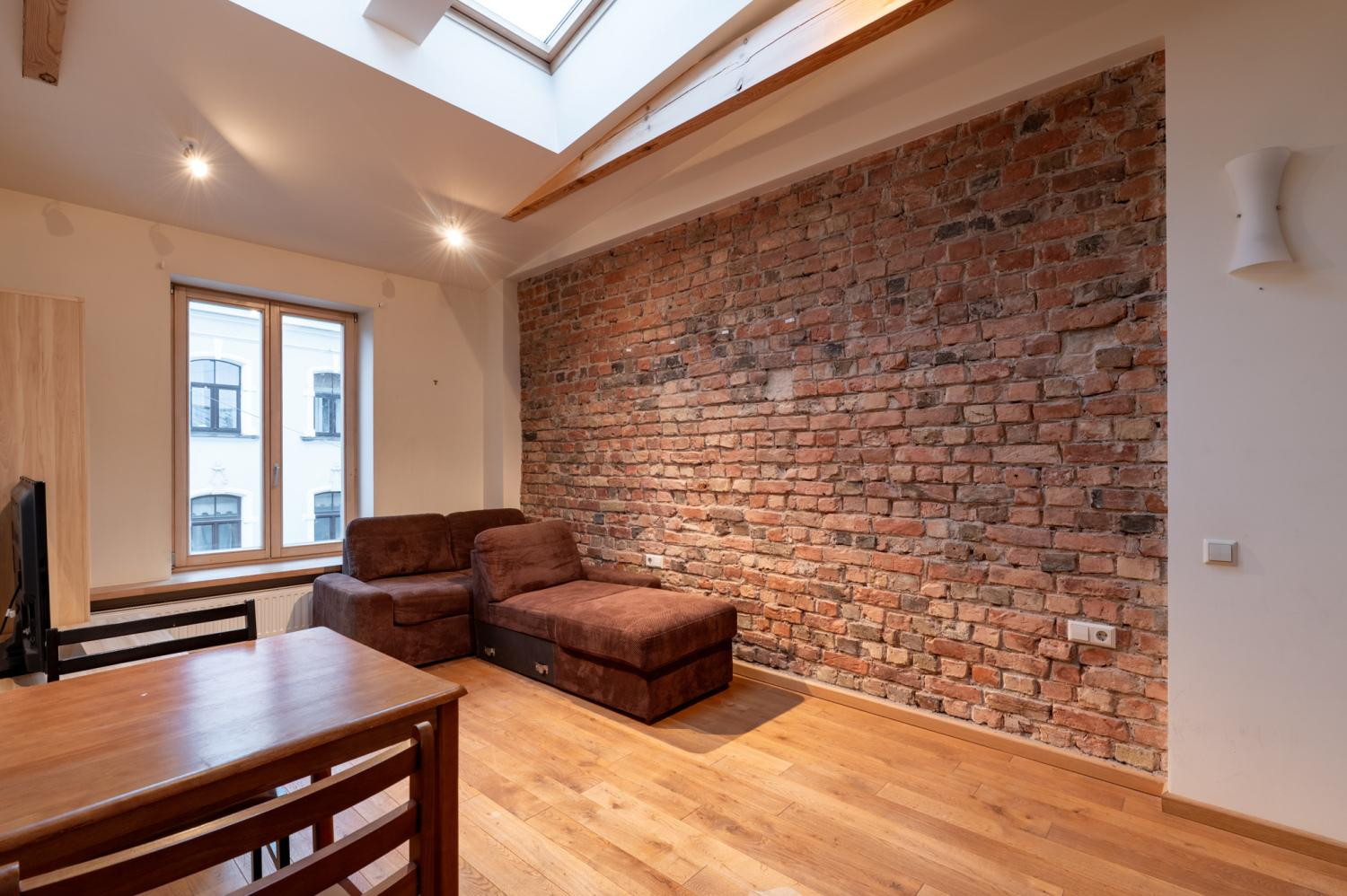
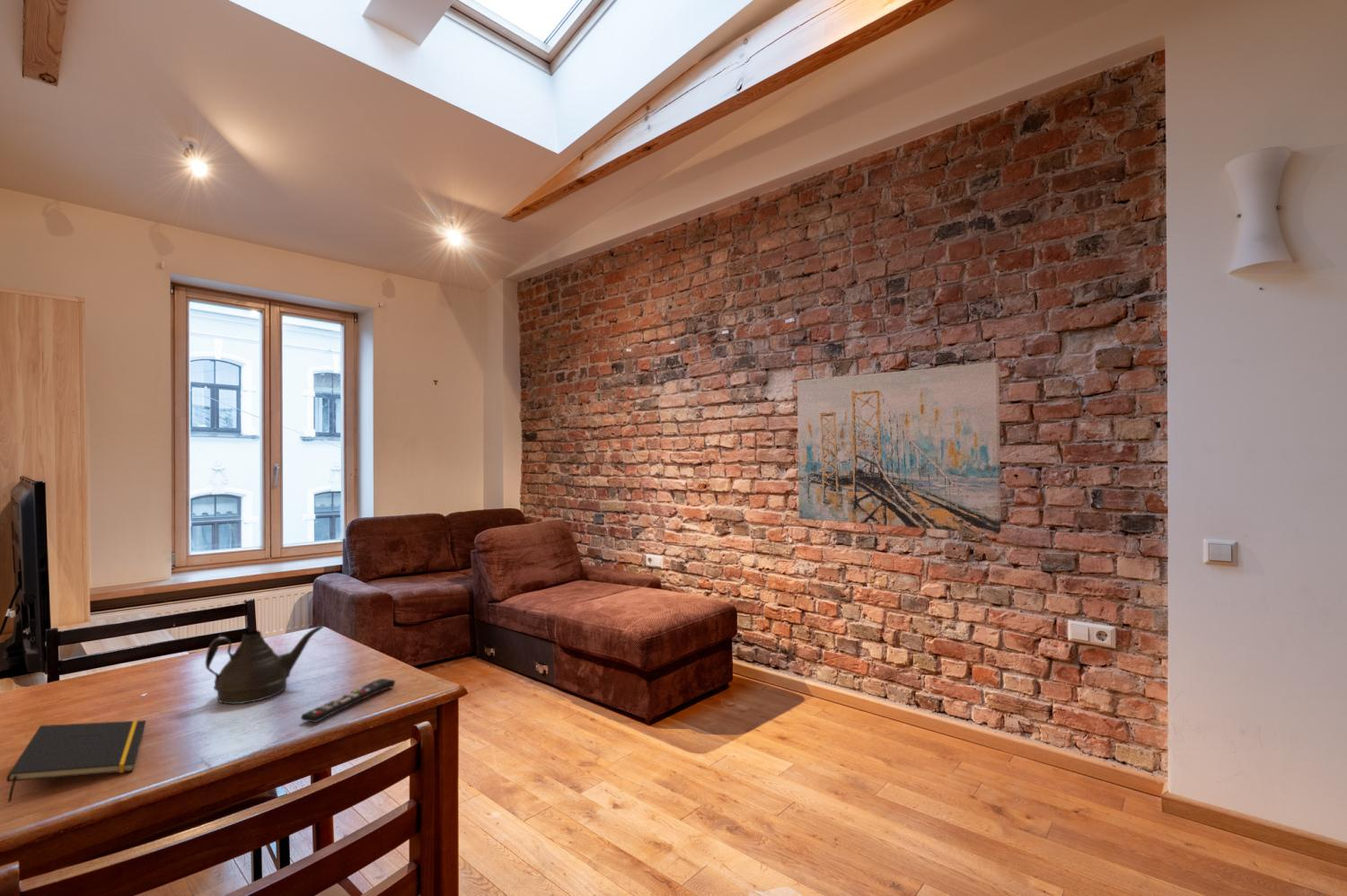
+ teapot (268, 660)
+ wall art (888, 449)
+ remote control (351, 698)
+ notepad (84, 747)
